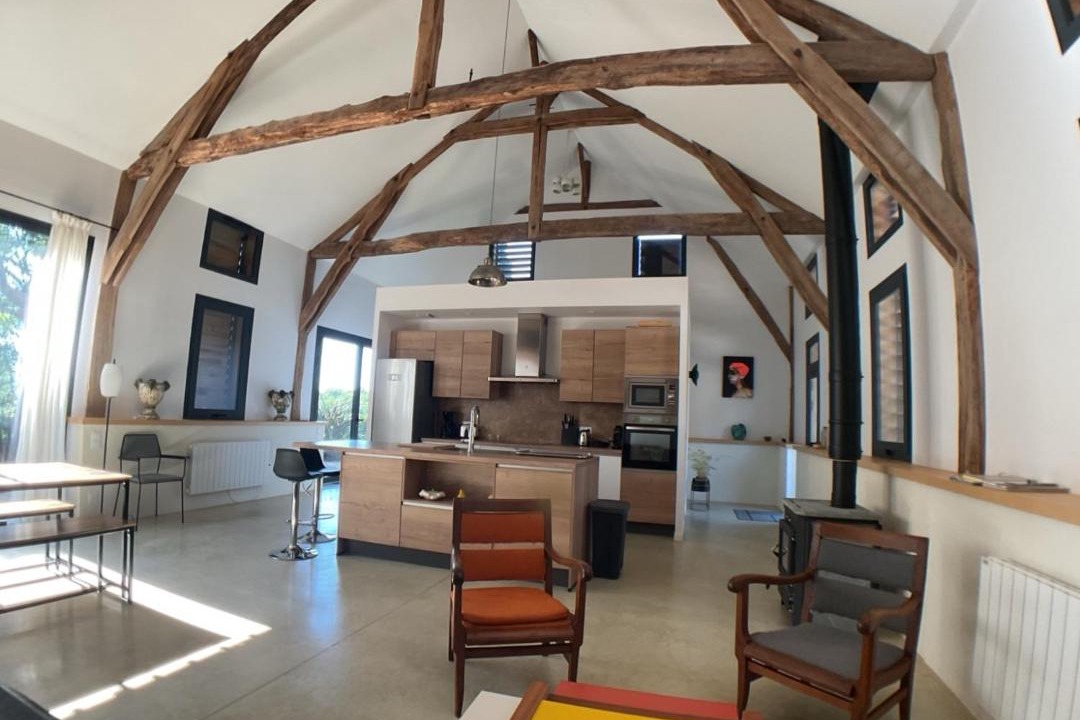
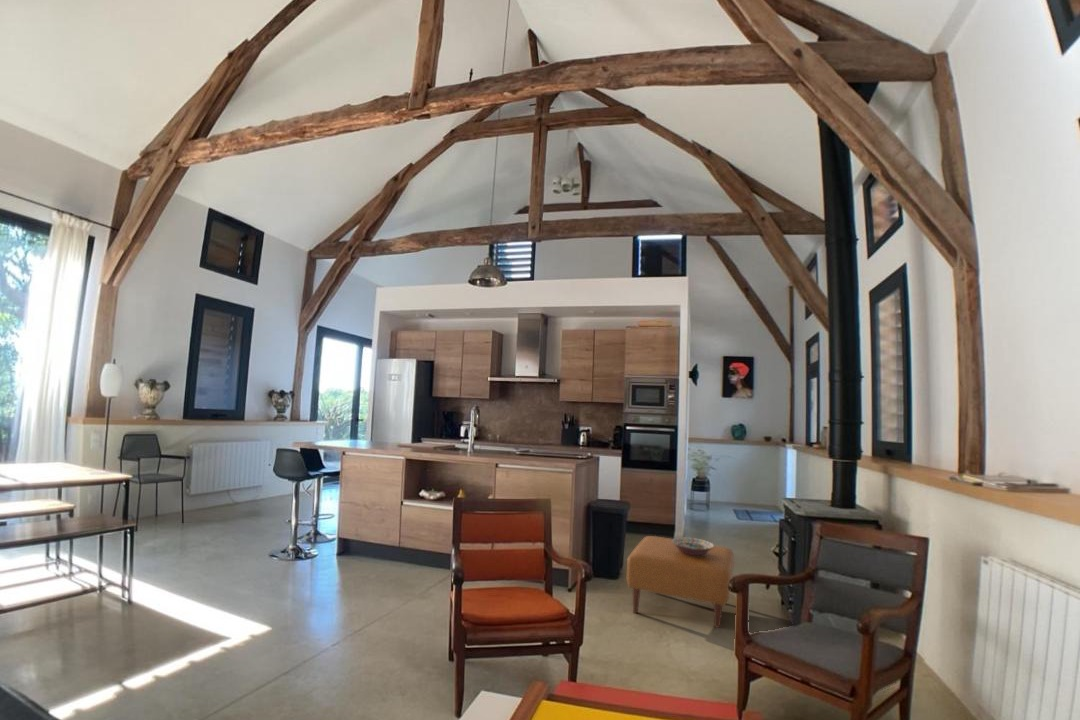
+ decorative bowl (692, 547)
+ ottoman (681, 577)
